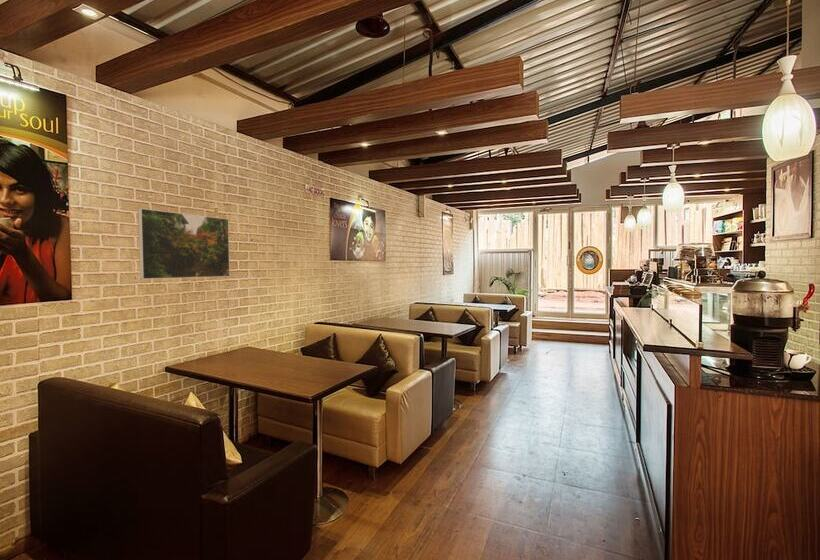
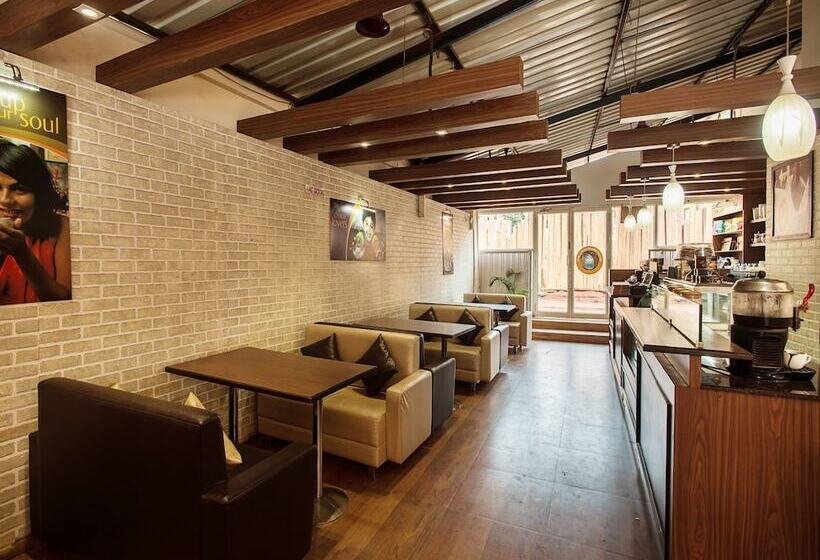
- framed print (188, 246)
